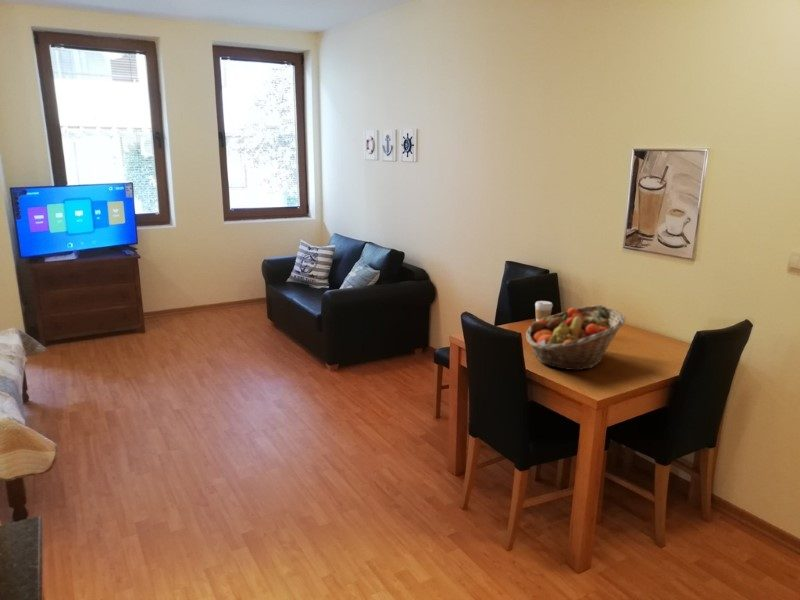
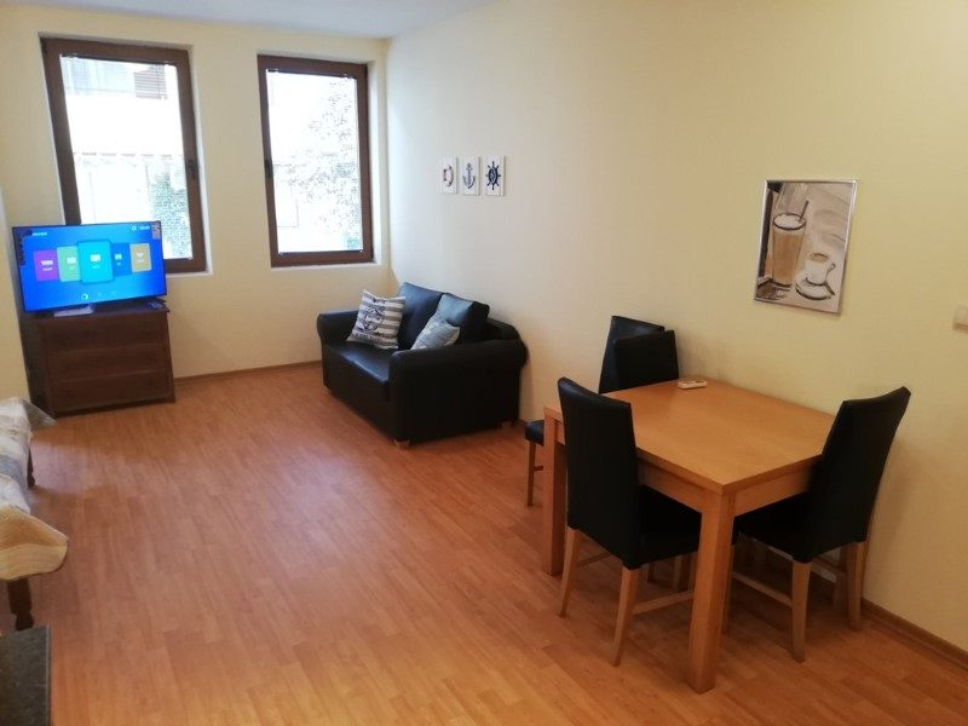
- fruit basket (573, 334)
- coffee cup (543, 312)
